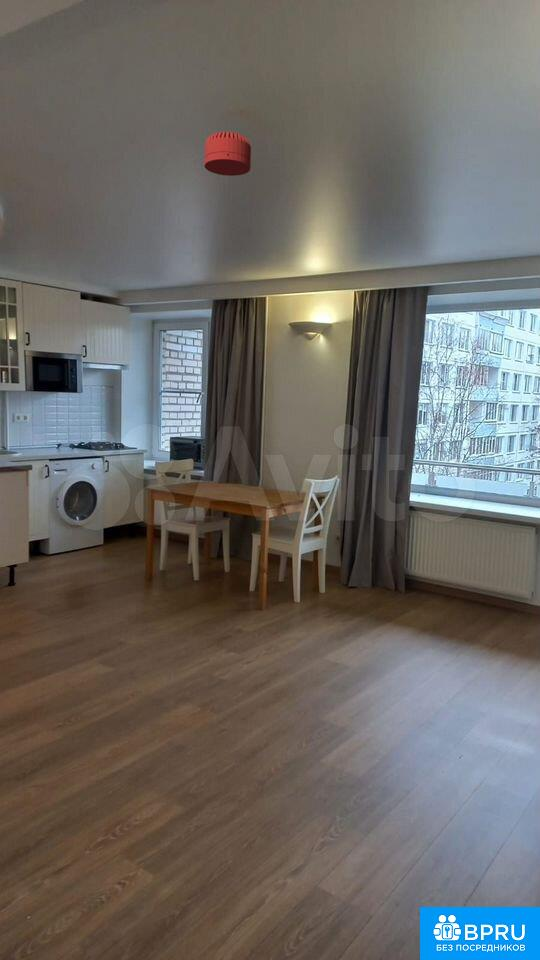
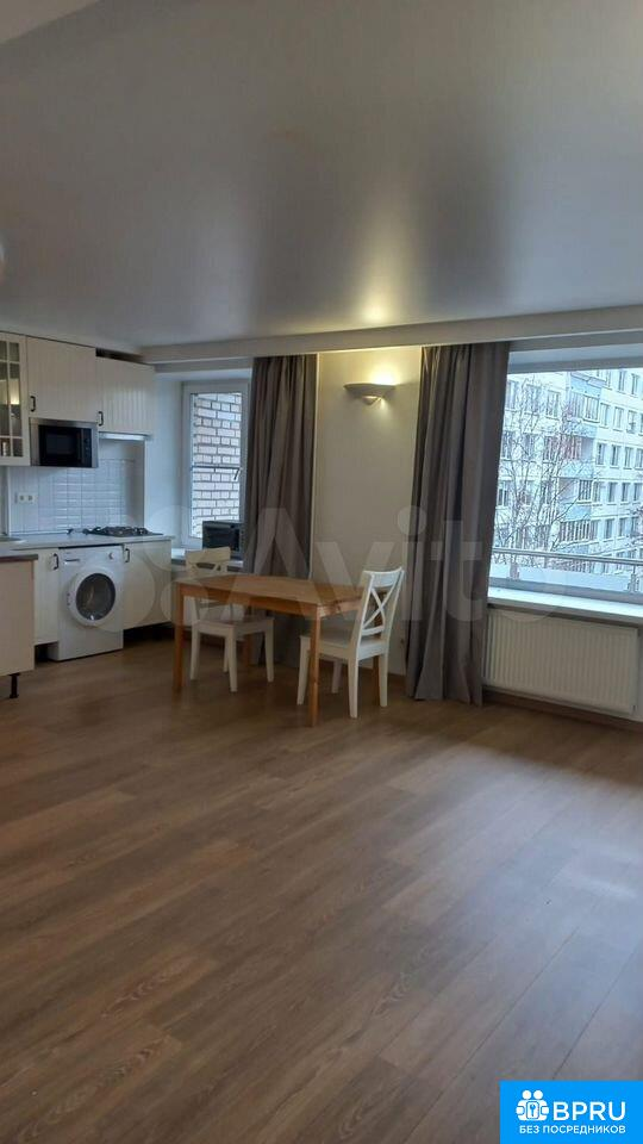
- smoke detector (227, 153)
